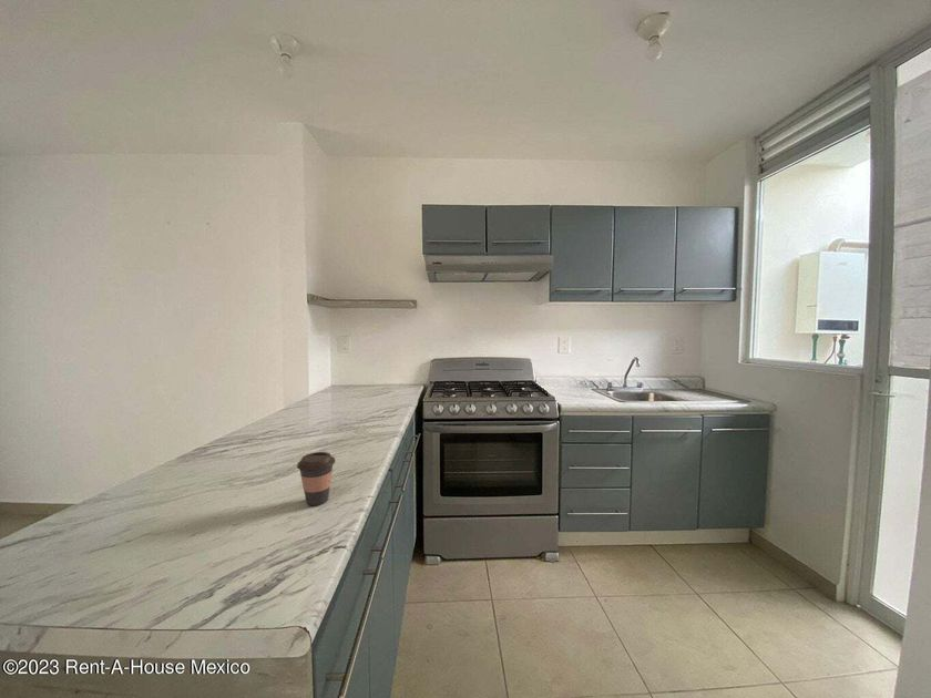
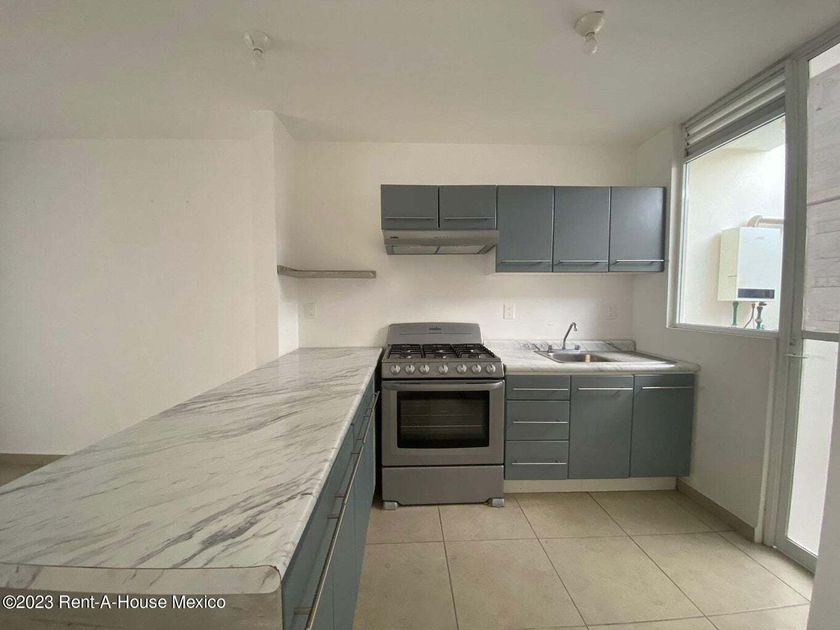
- coffee cup (316, 479)
